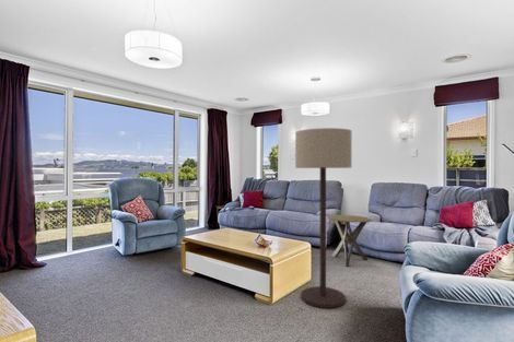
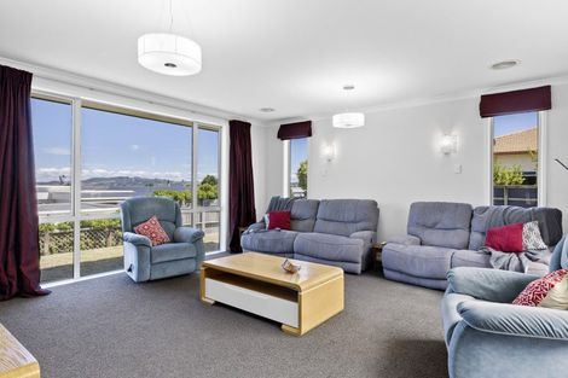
- side table (349, 238)
- floor lamp (323, 215)
